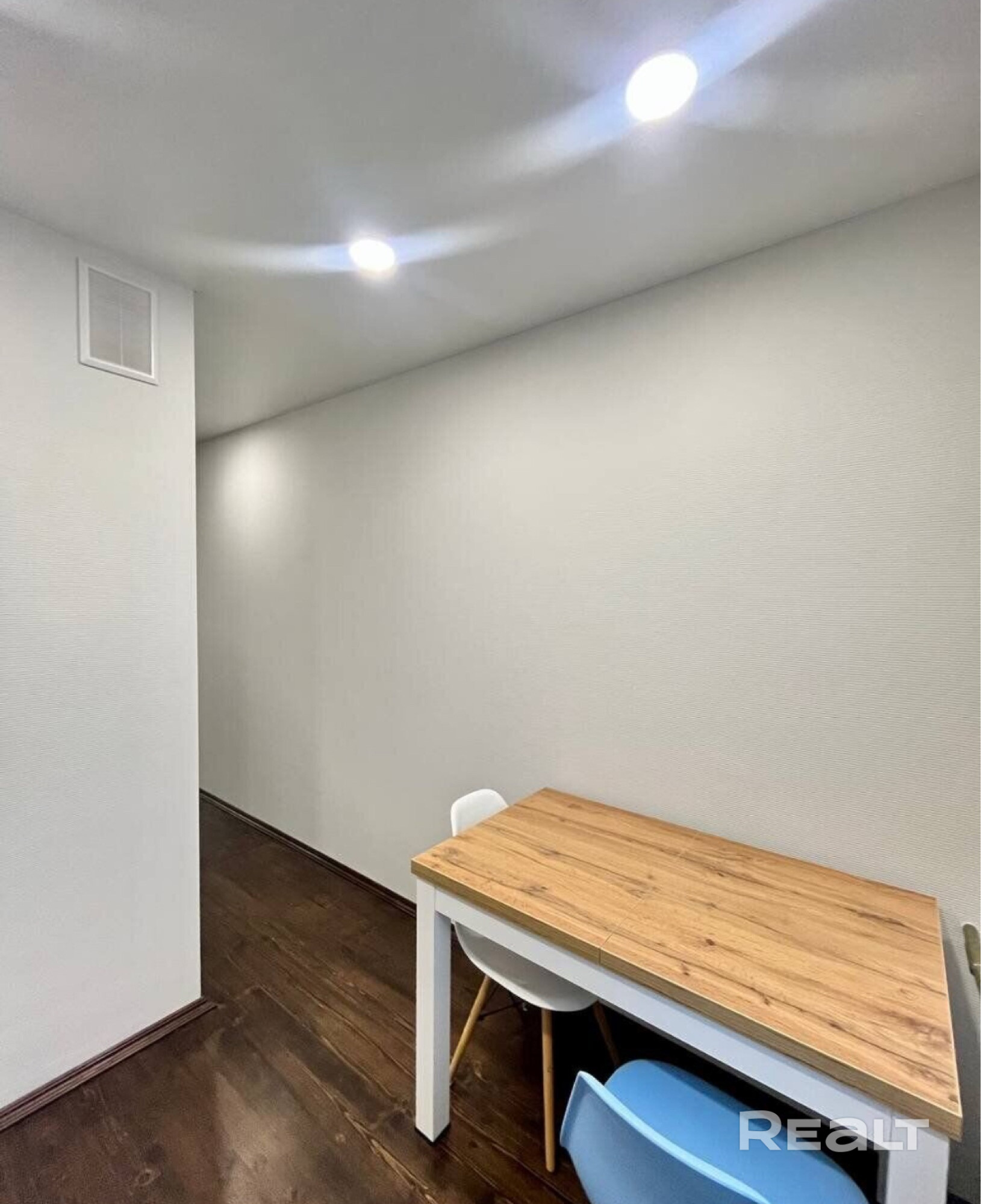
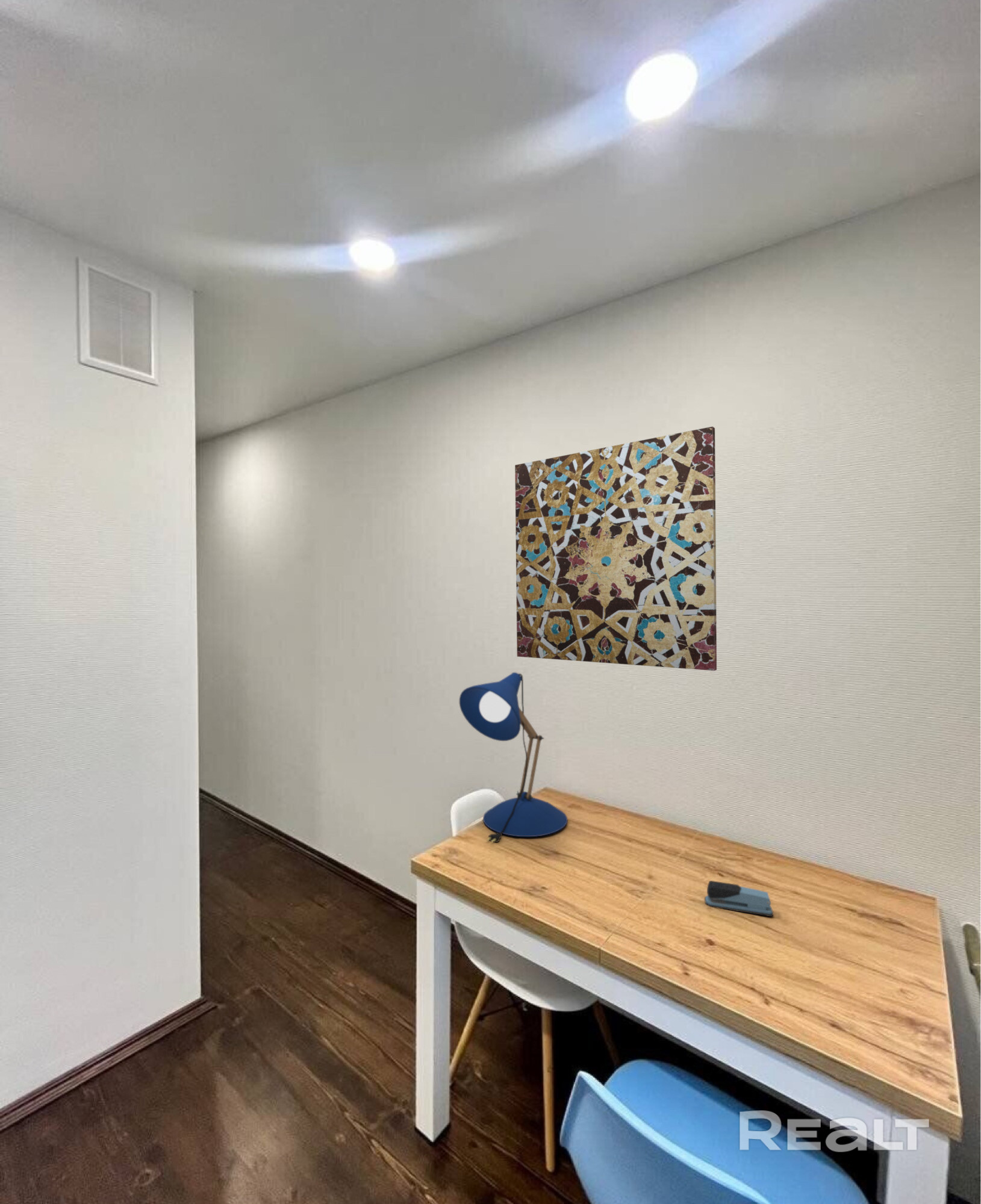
+ desk lamp (524, 746)
+ stapler (738, 896)
+ wall art (605, 556)
